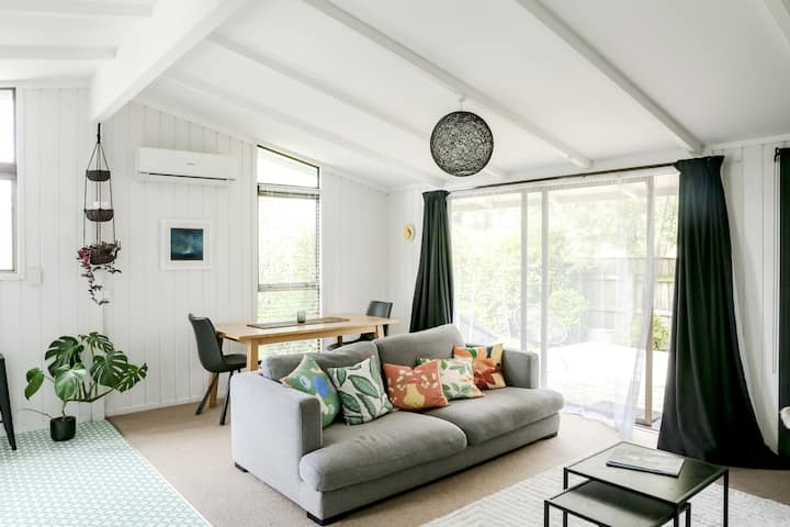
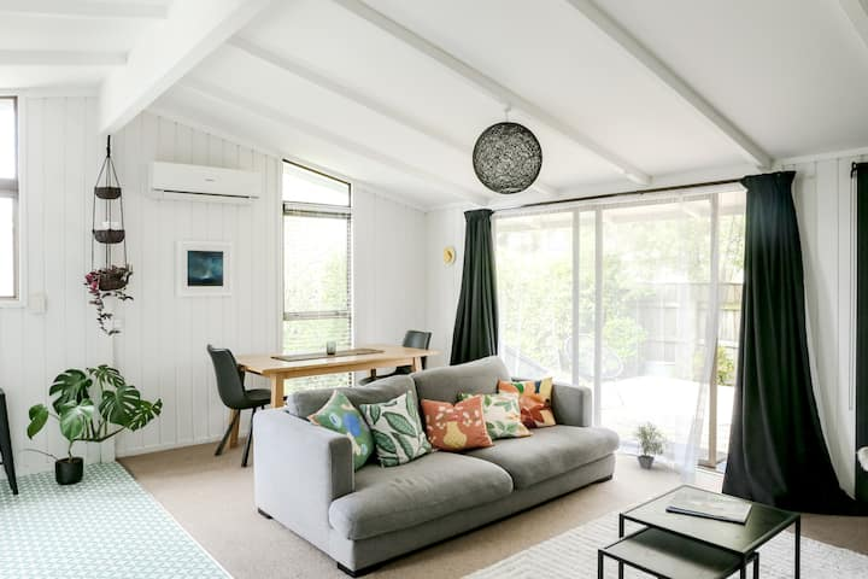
+ potted plant (649, 443)
